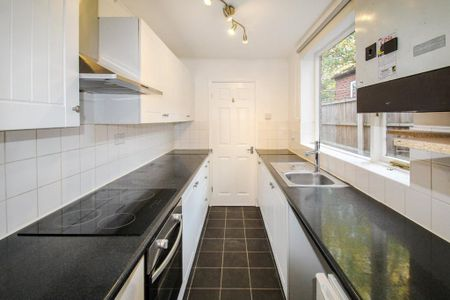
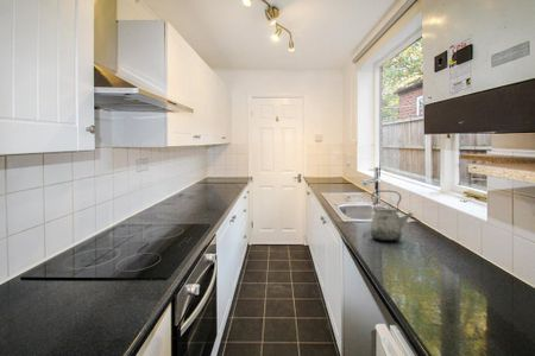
+ kettle (391, 215)
